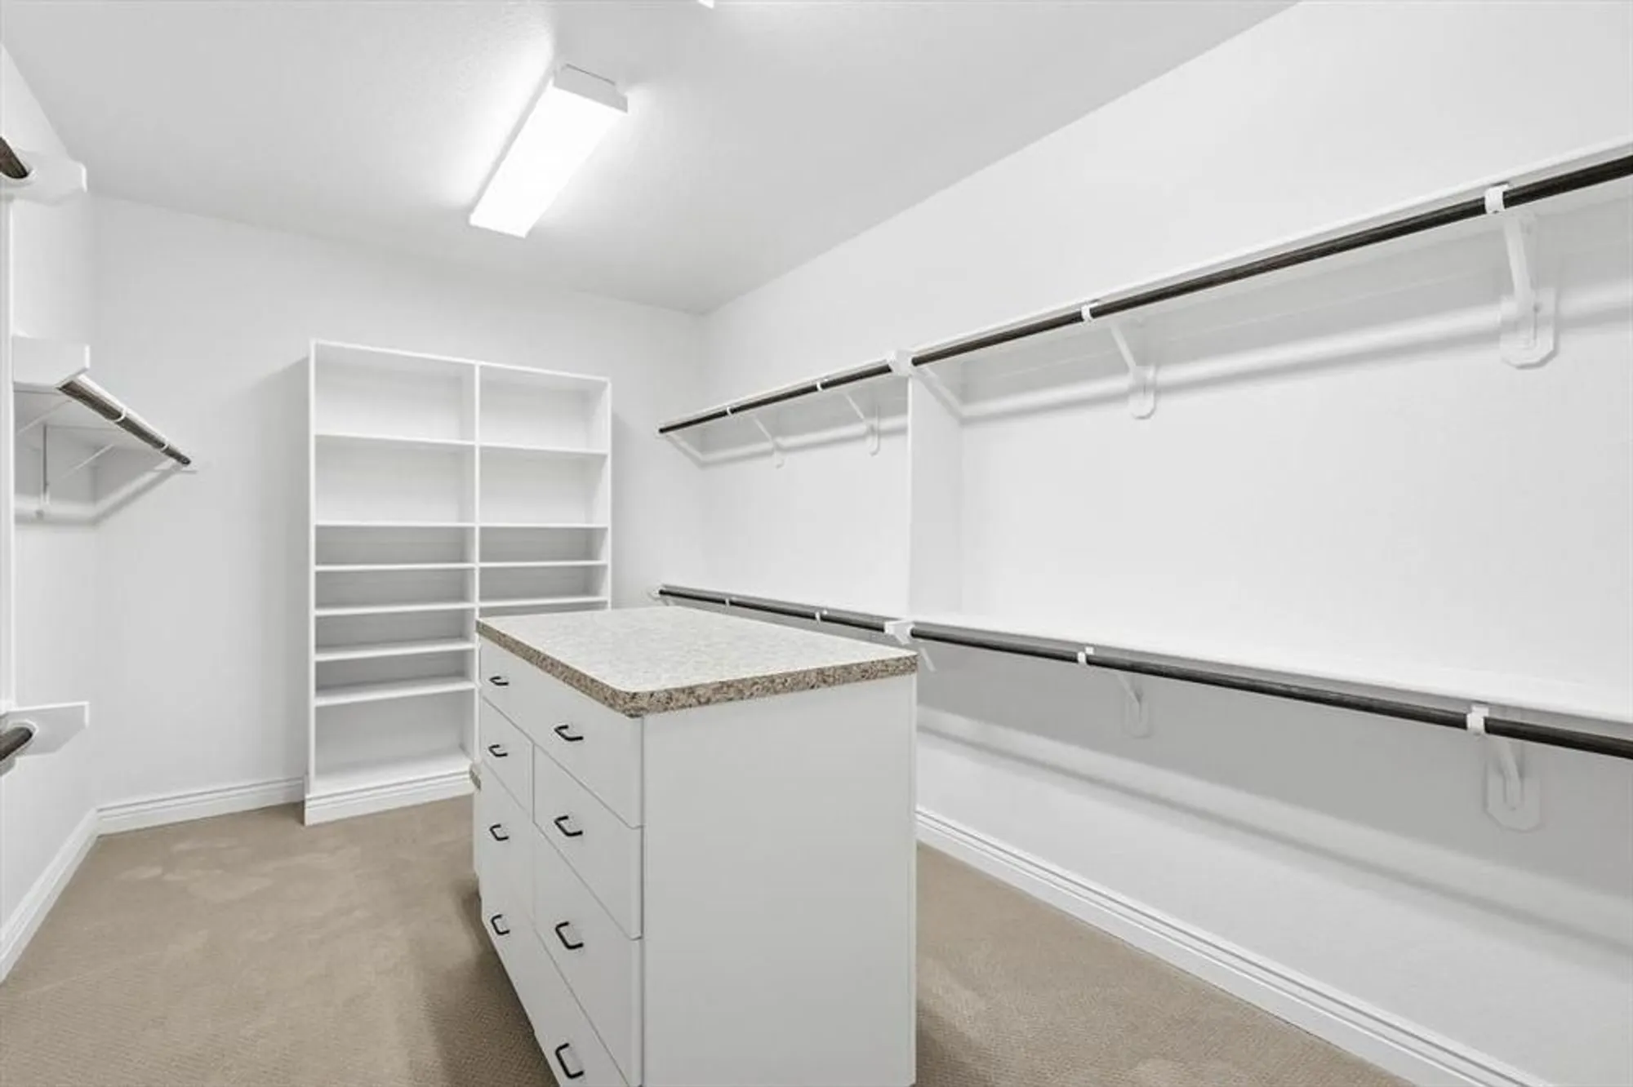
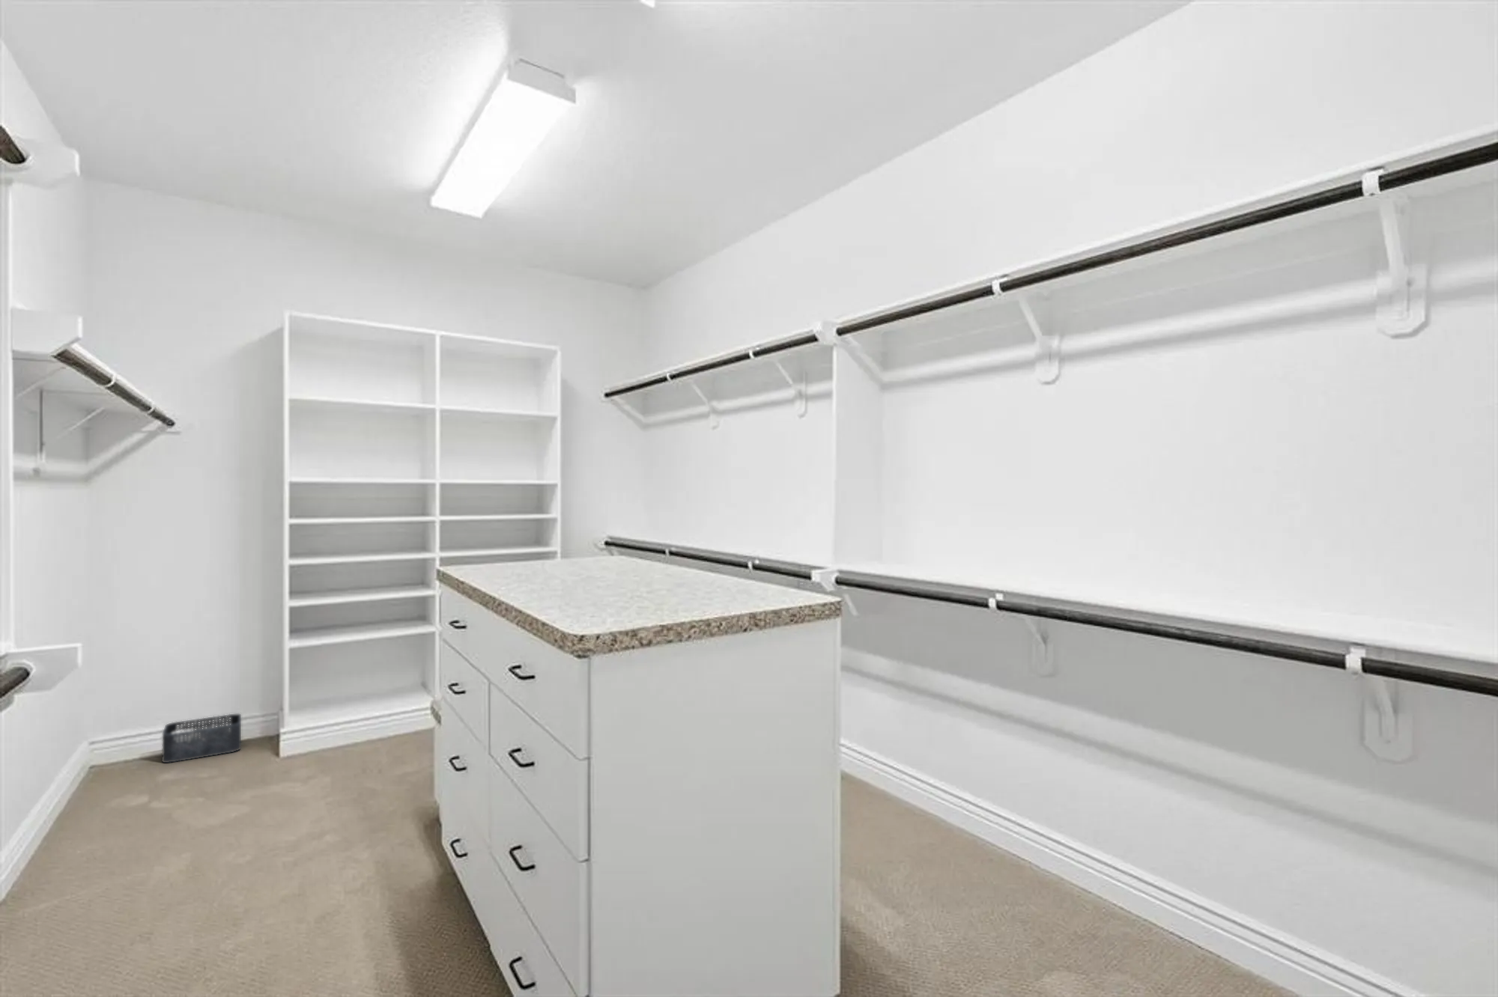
+ storage bin (203, 738)
